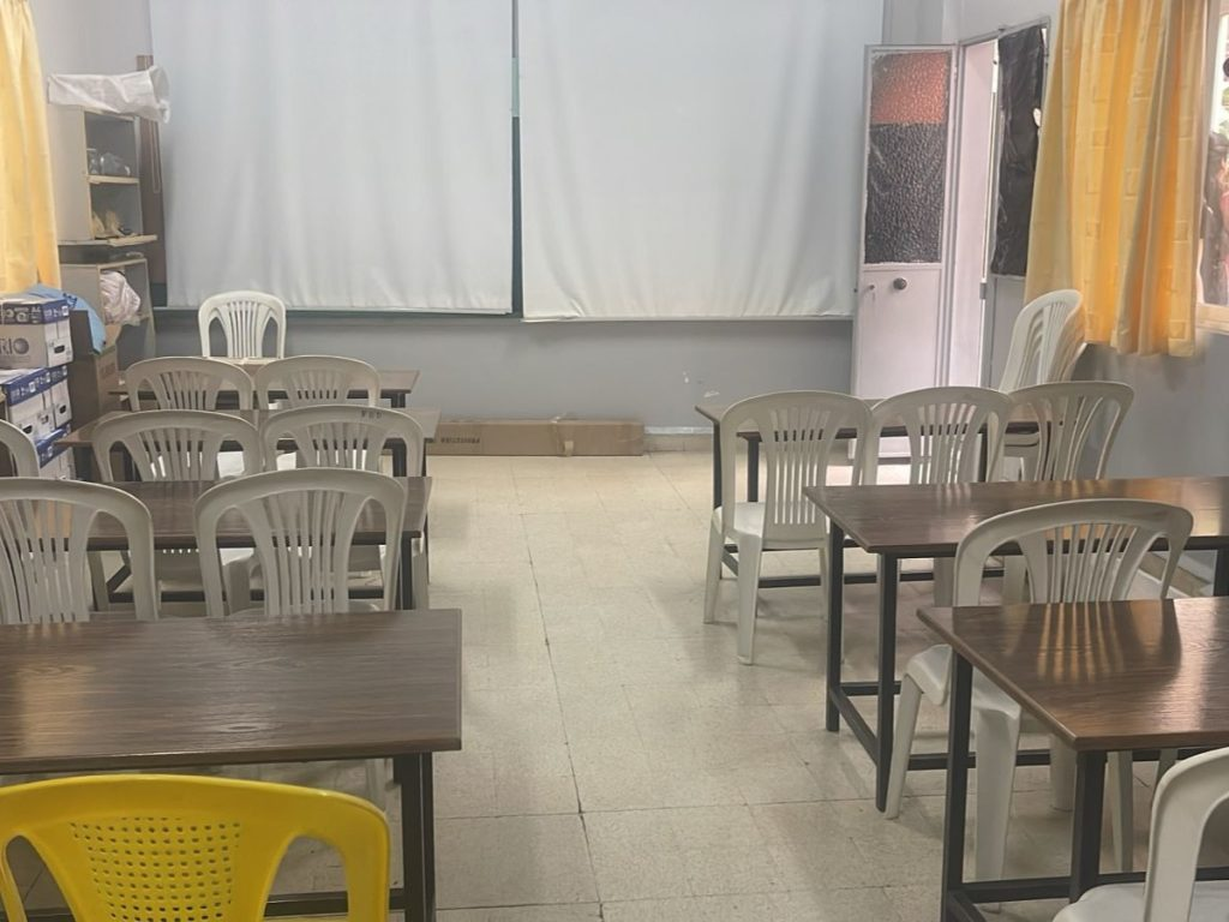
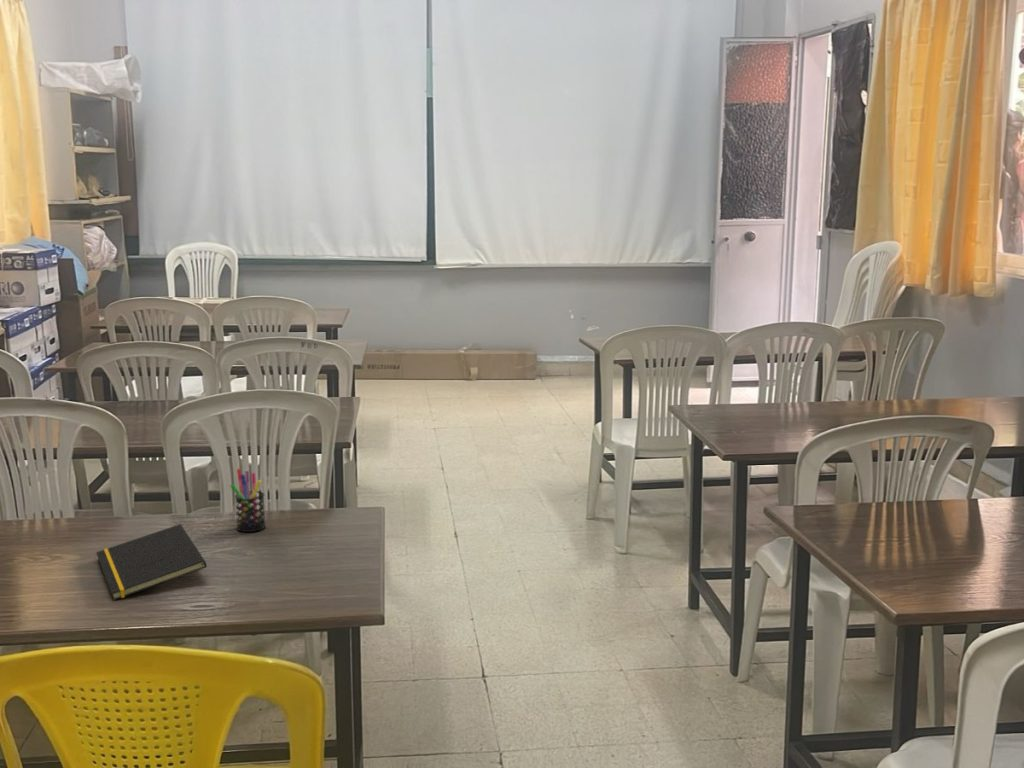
+ notepad (149, 559)
+ pen holder (246, 499)
